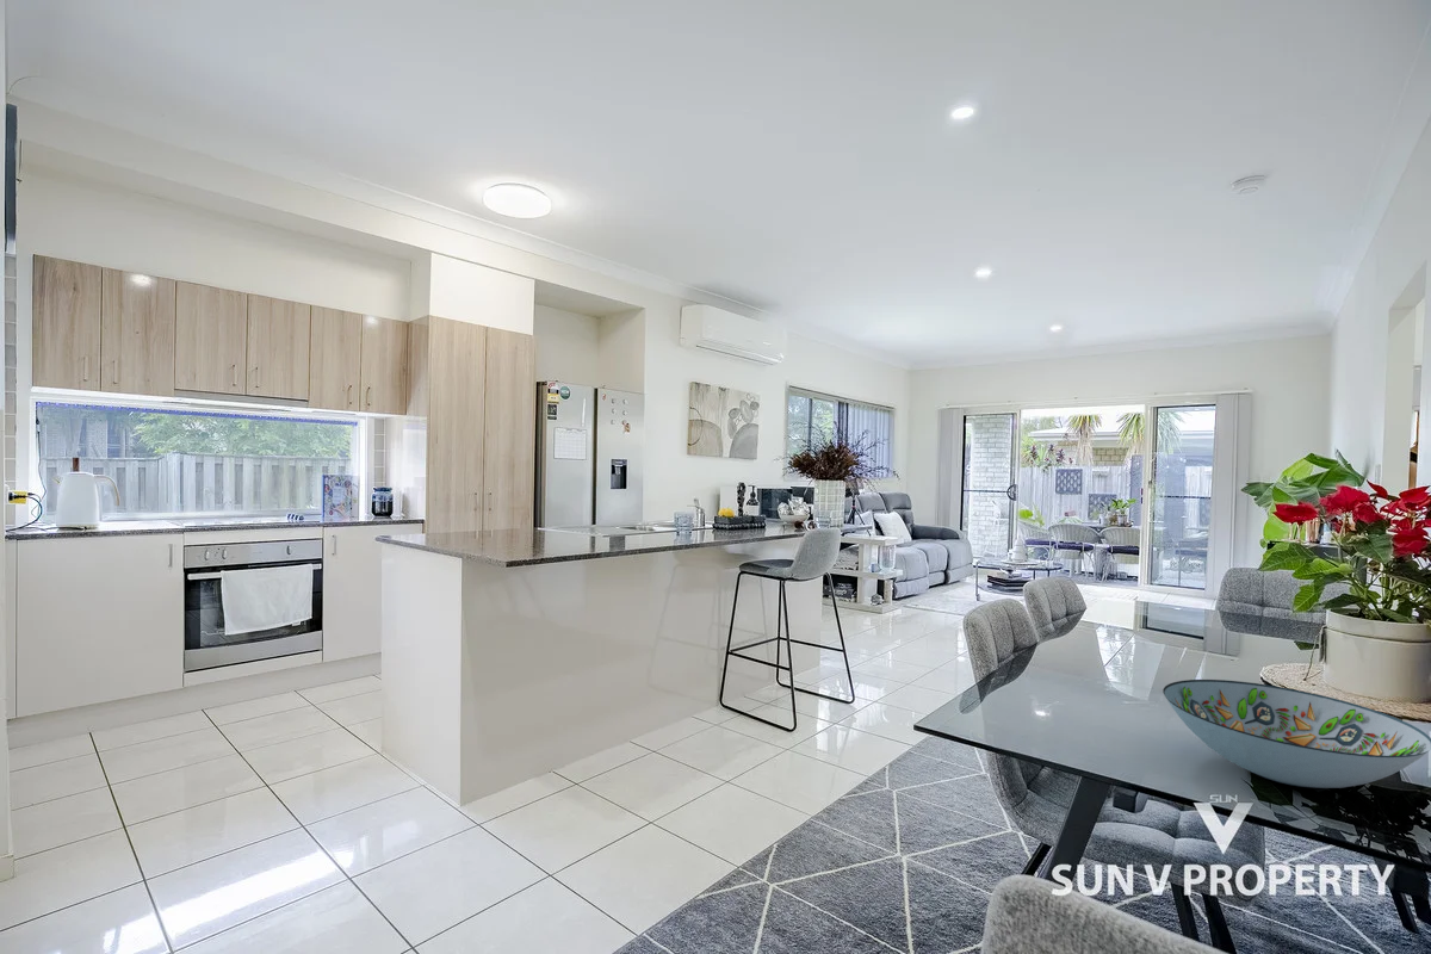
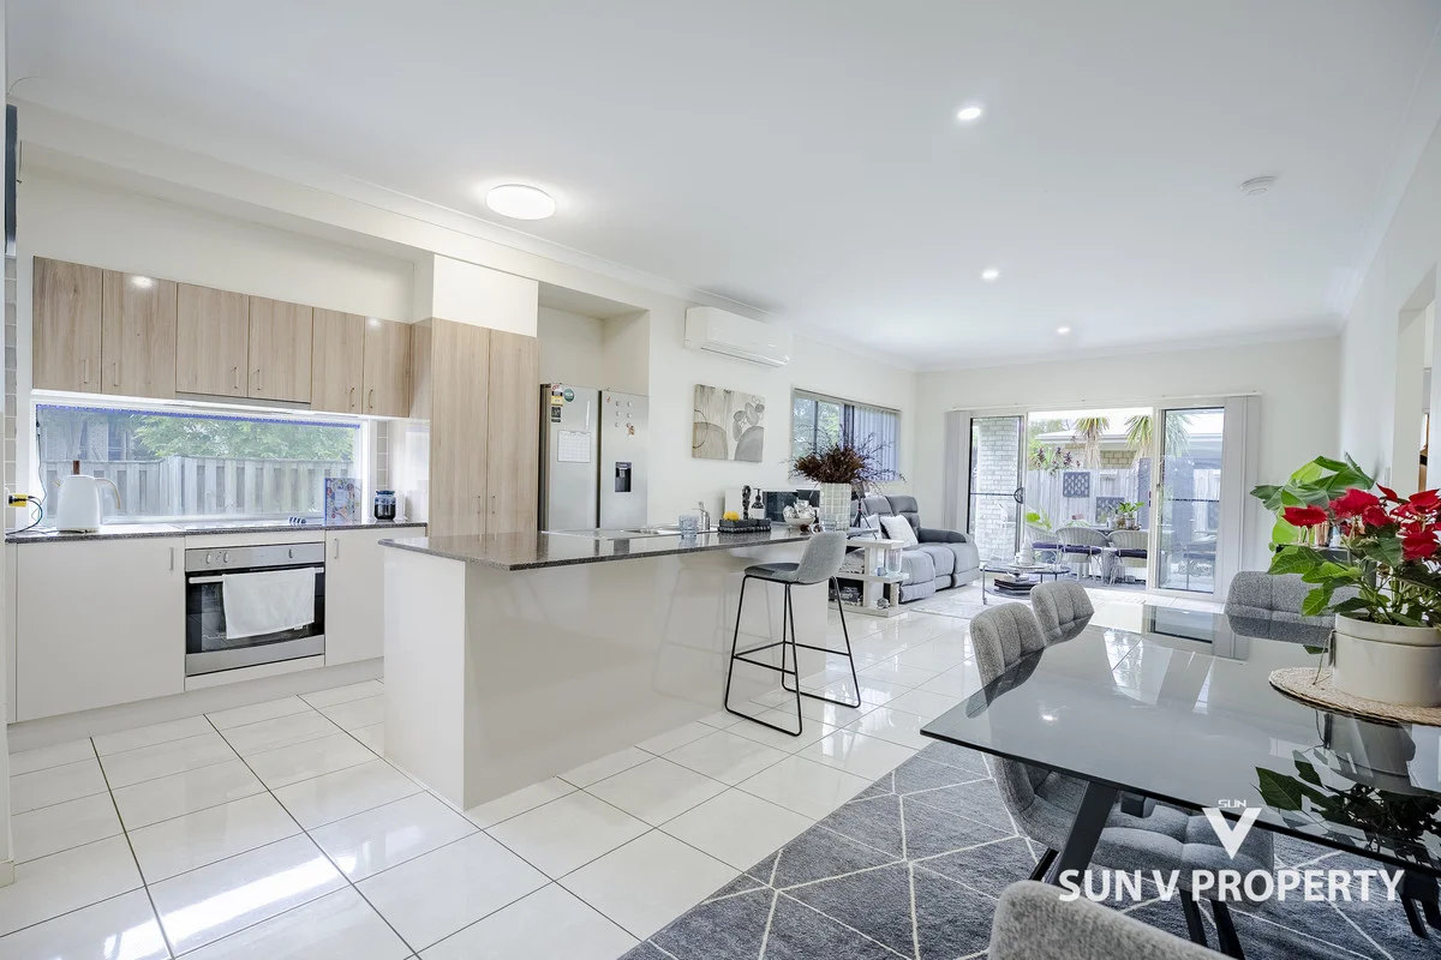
- decorative bowl (1283, 743)
